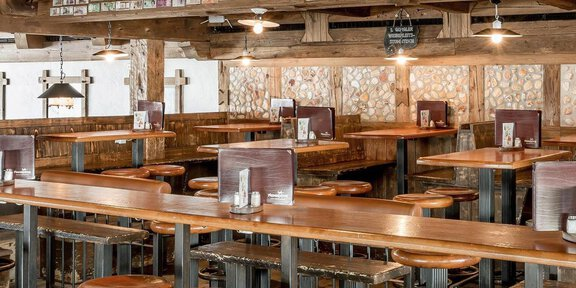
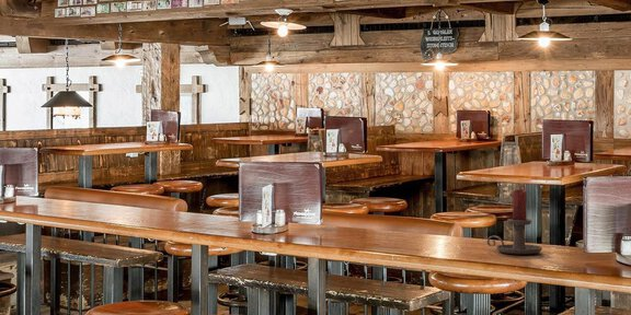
+ candle holder (513, 220)
